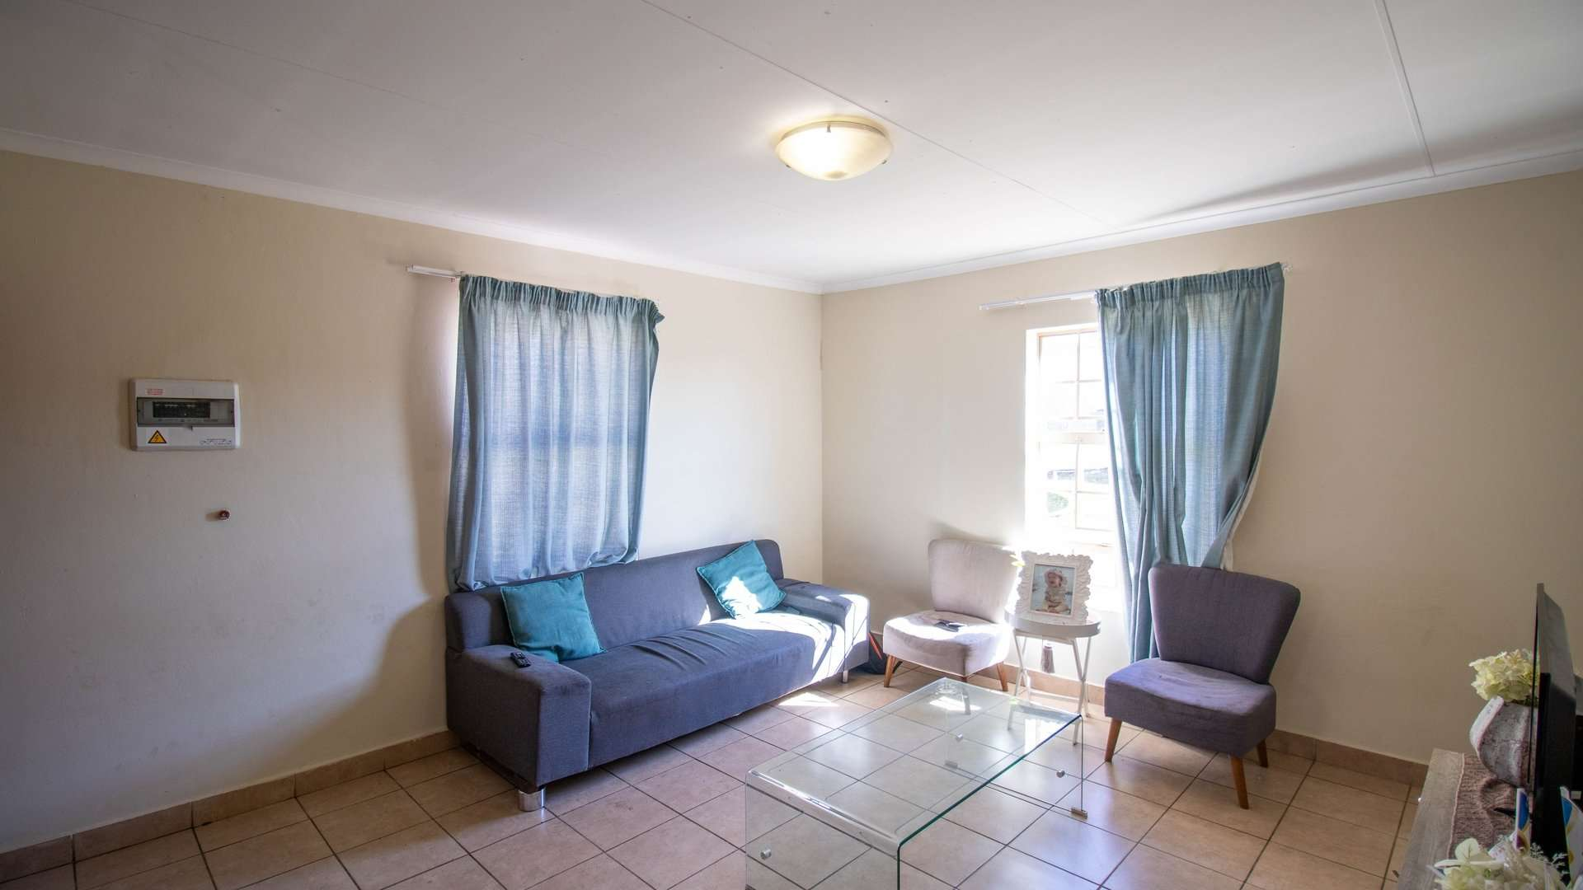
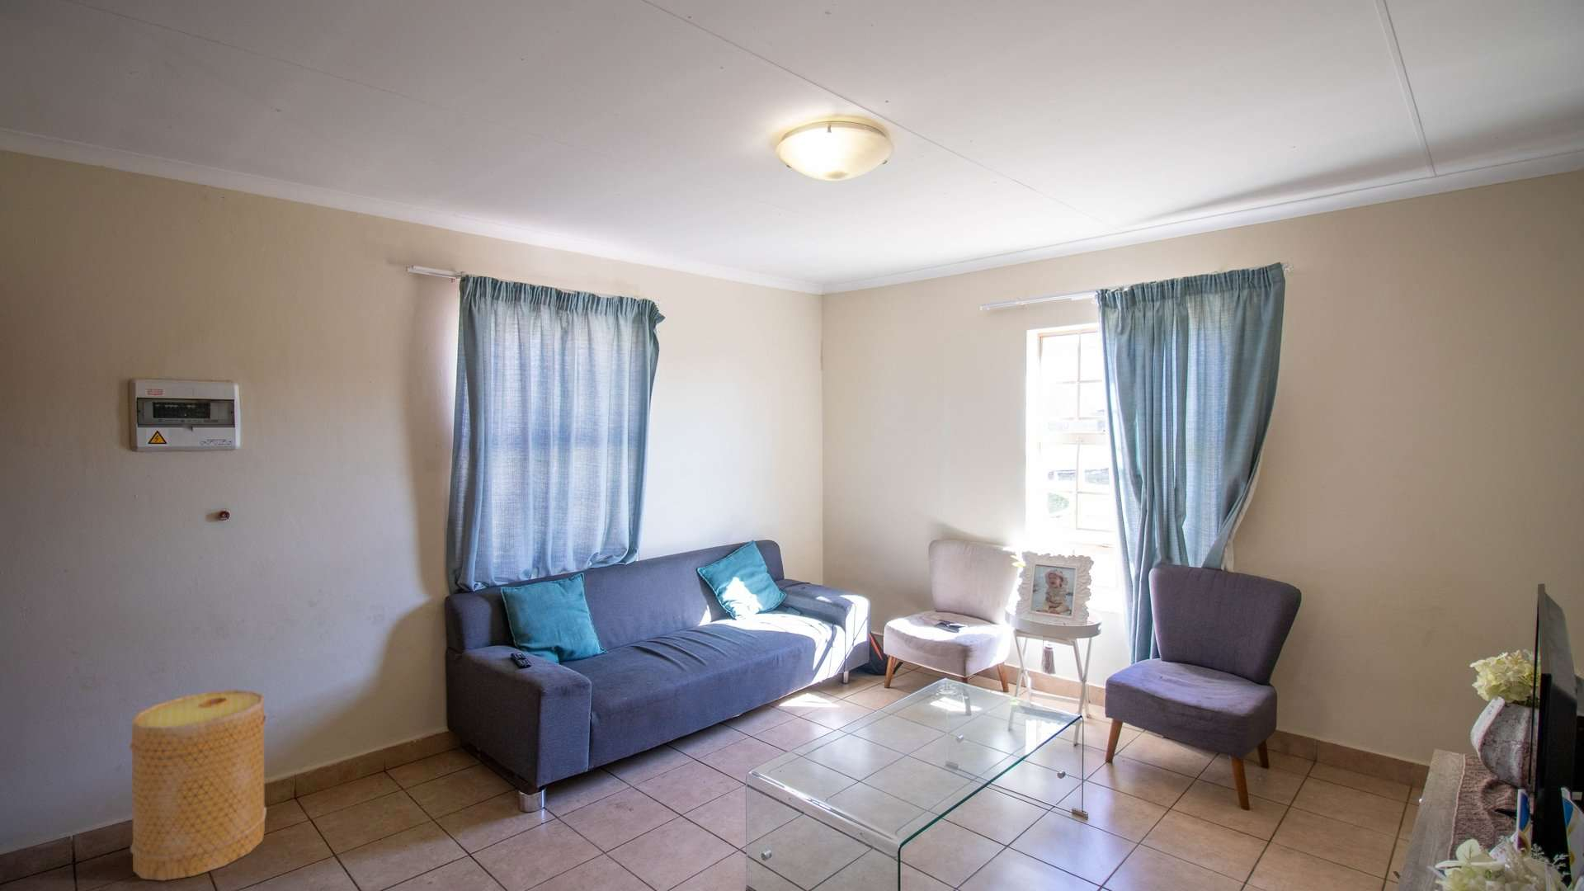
+ basket (201, 778)
